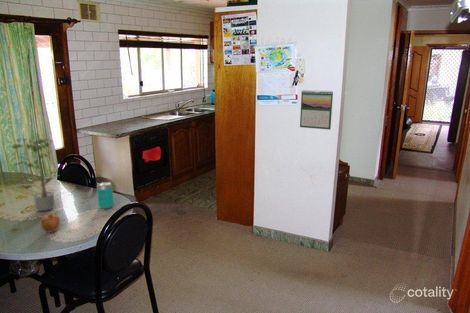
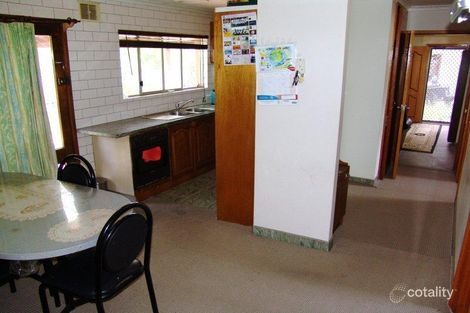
- calendar (316, 109)
- apple (50, 222)
- beverage can (105, 195)
- potted plant (36, 168)
